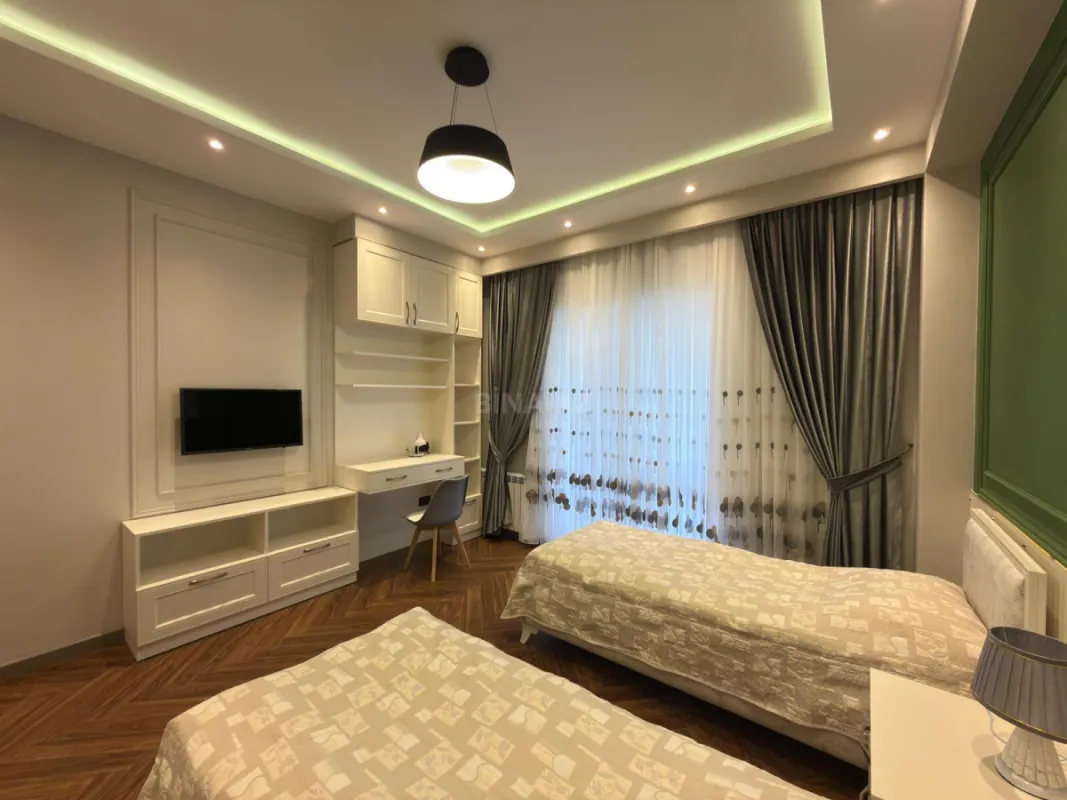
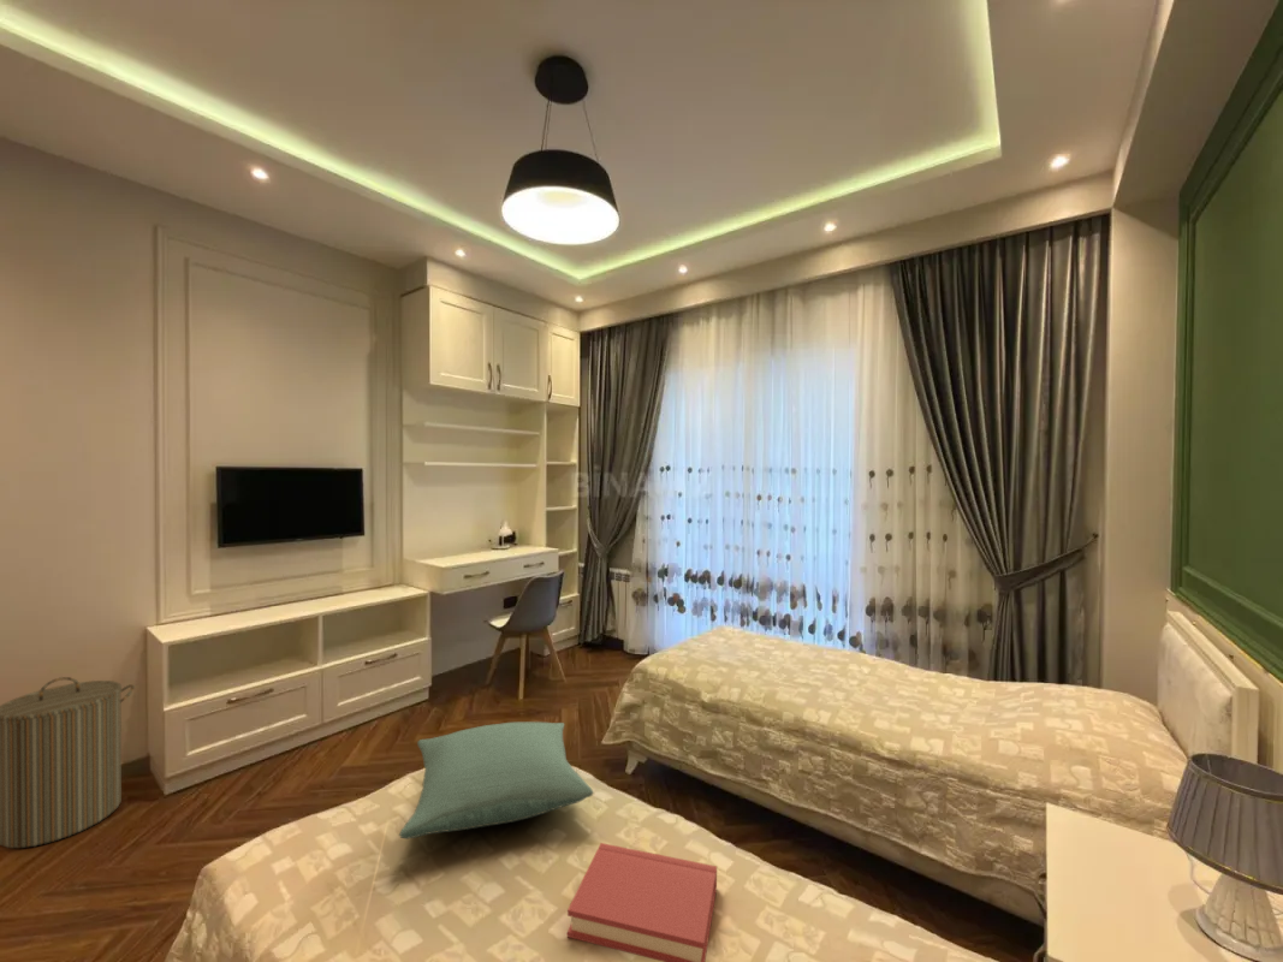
+ hardback book (646, 898)
+ pillow (497, 767)
+ laundry hamper (61, 748)
